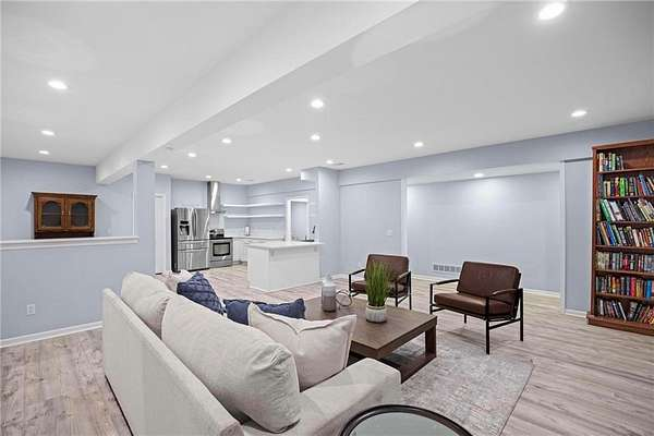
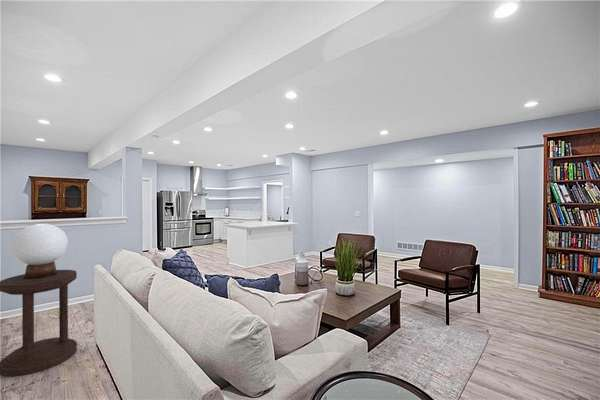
+ side table (33, 317)
+ table lamp (41, 249)
